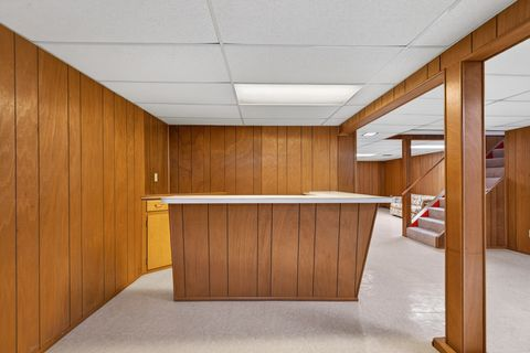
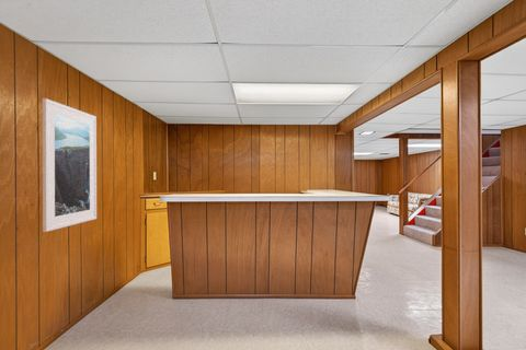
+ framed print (72, 166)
